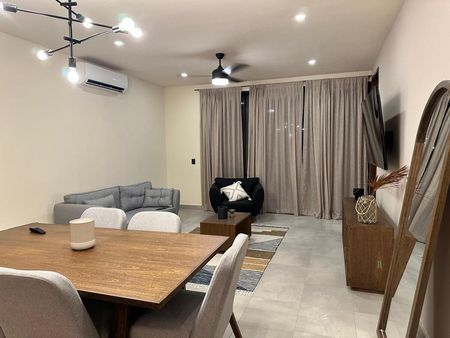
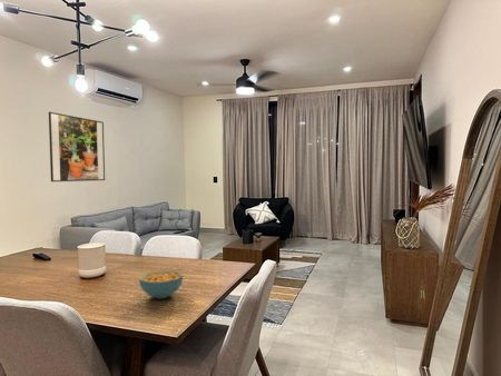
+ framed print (79, 149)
+ cereal bowl (161, 286)
